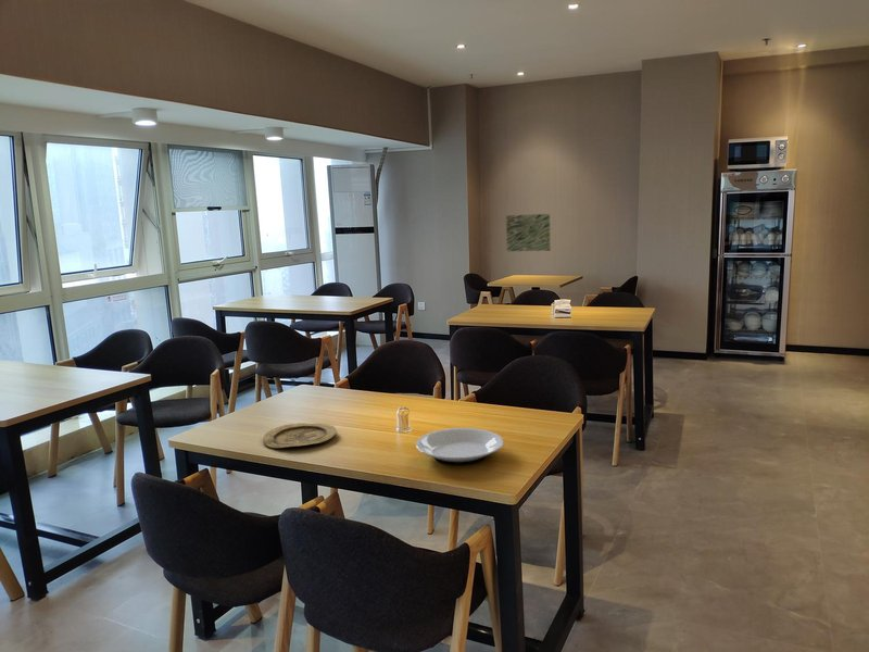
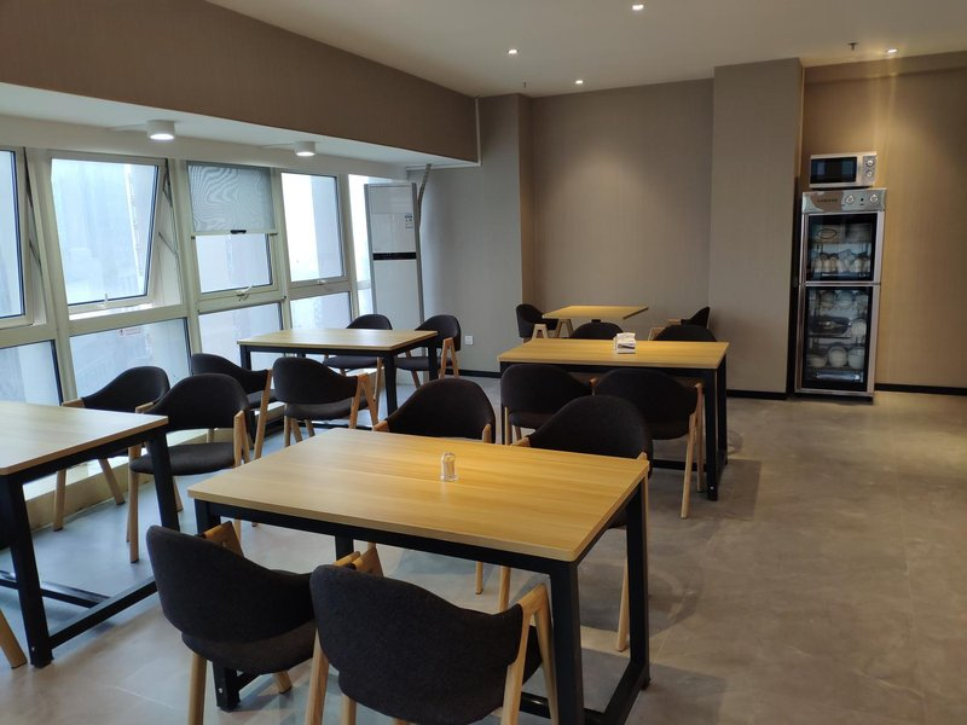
- plate (300, 435)
- plate (459, 448)
- wall art (528, 233)
